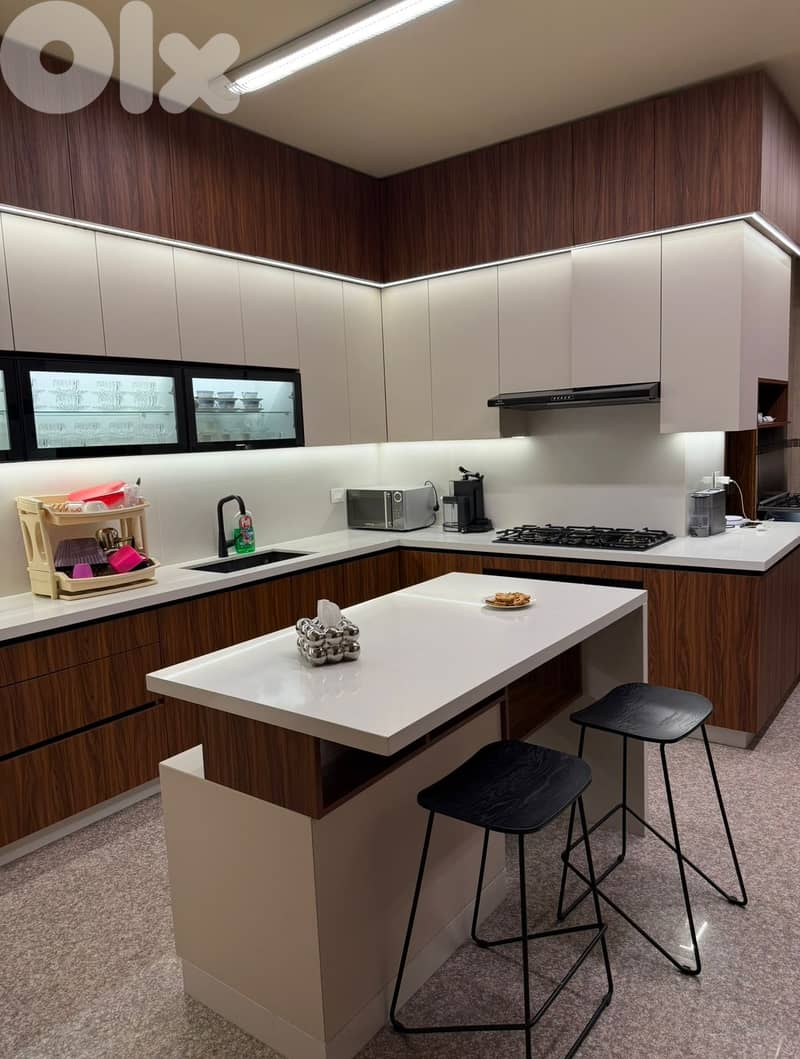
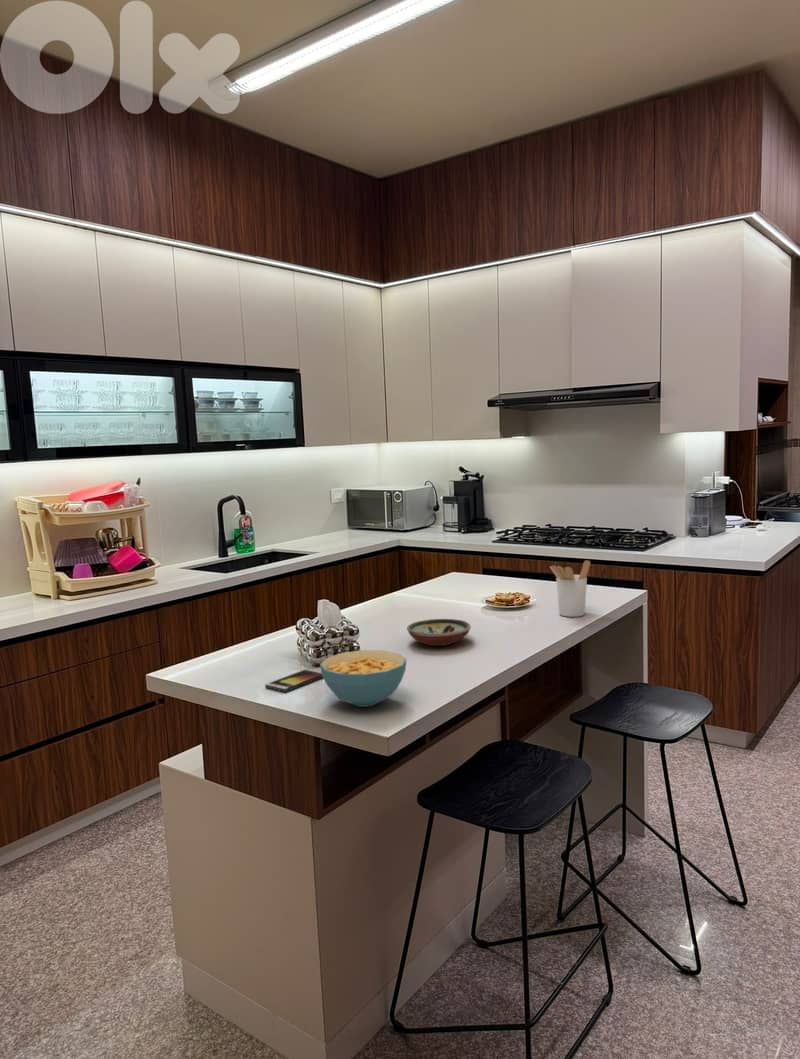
+ smartphone (296, 679)
+ utensil holder (568, 588)
+ decorative bowl (439, 634)
+ cereal bowl (364, 682)
